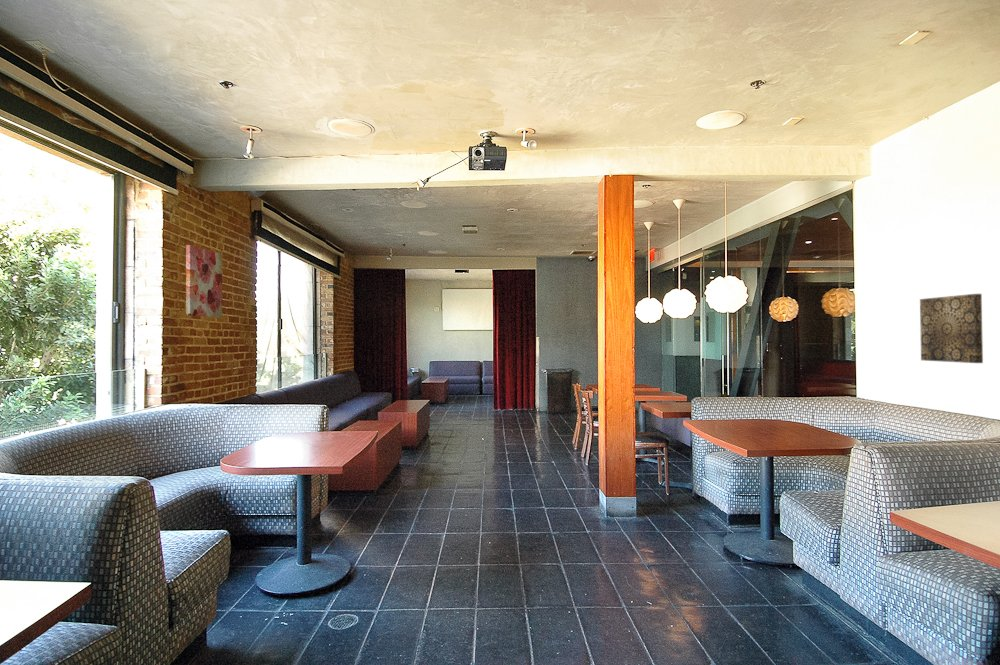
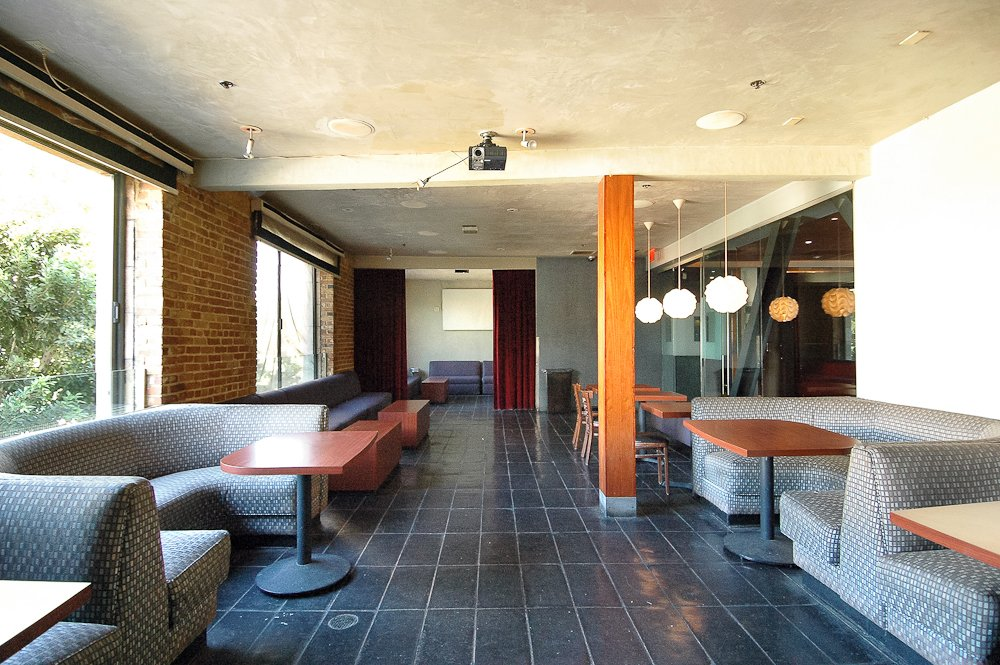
- wall art (949, 329)
- wall art (205, 283)
